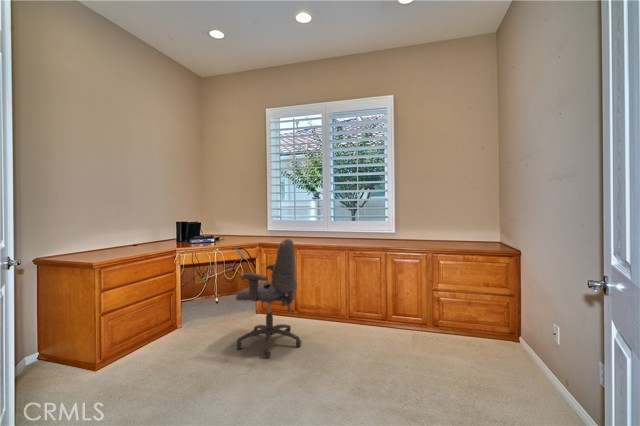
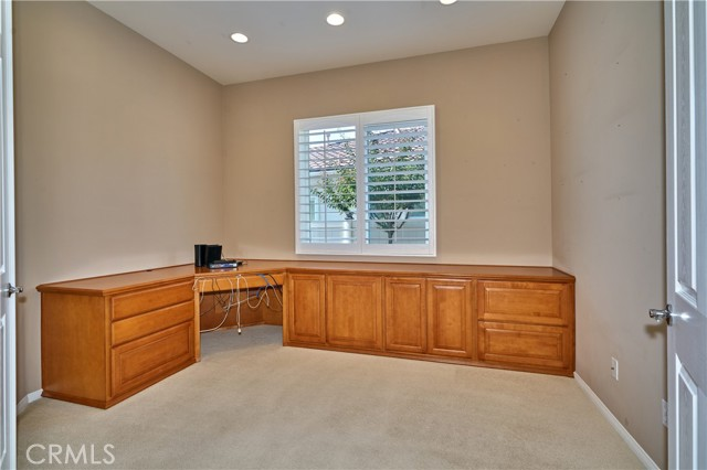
- chair (271, 291)
